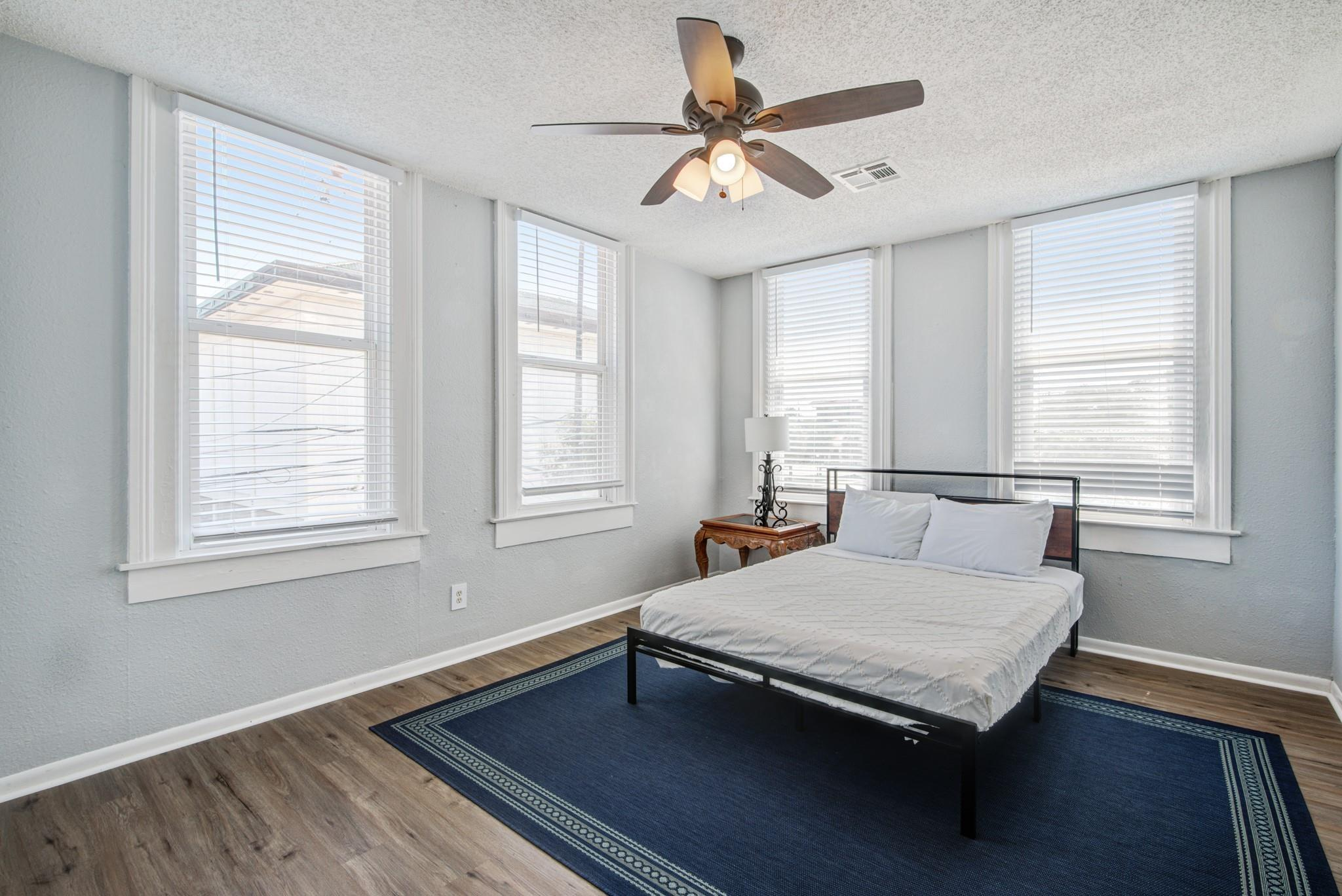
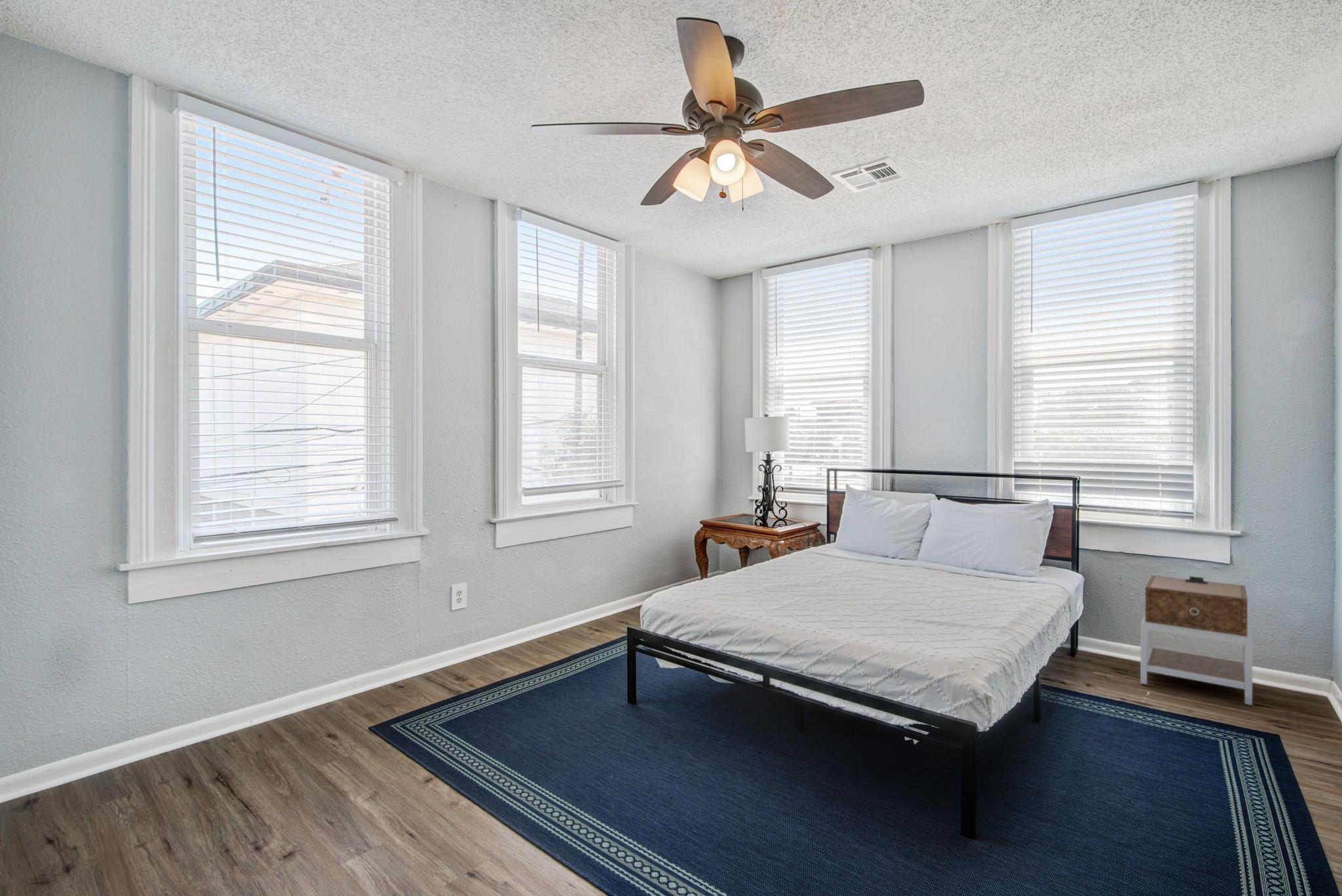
+ nightstand (1195, 631)
